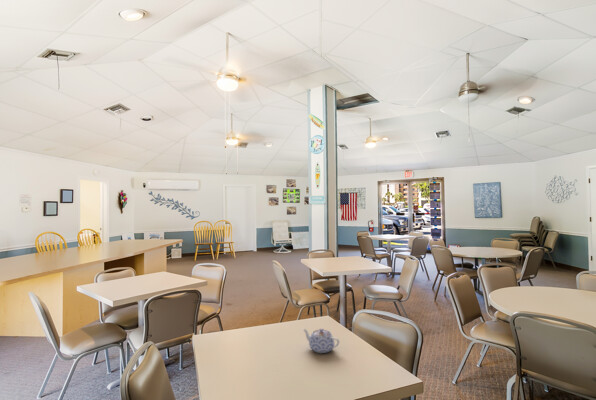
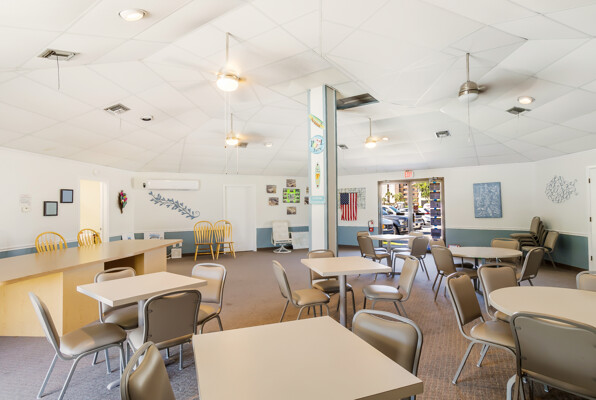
- teapot (320, 338)
